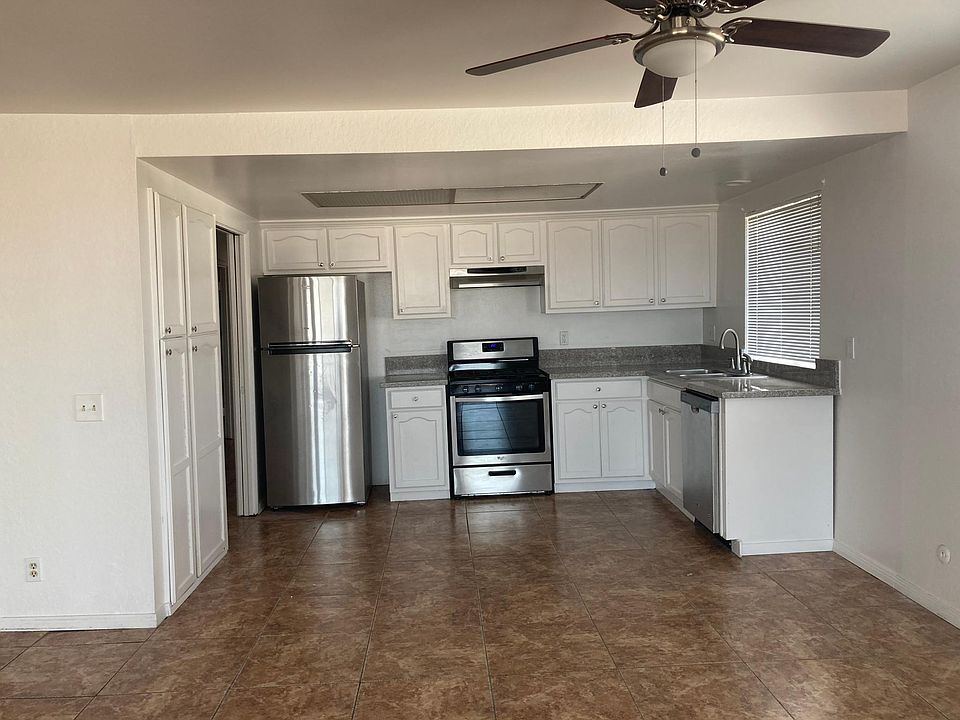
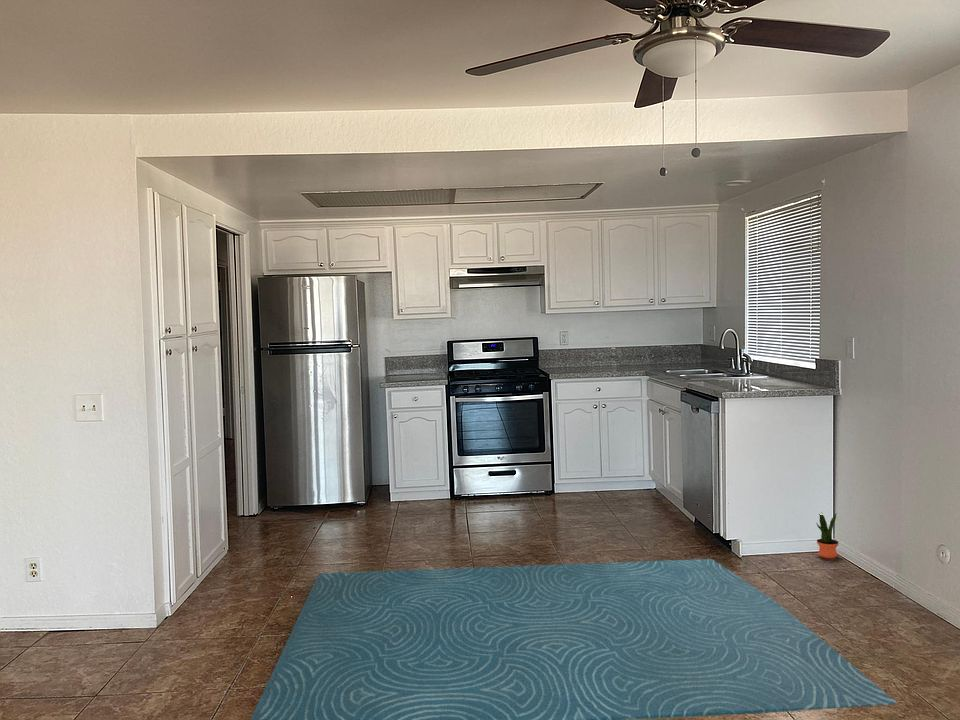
+ potted plant (824, 531)
+ rug (545, 625)
